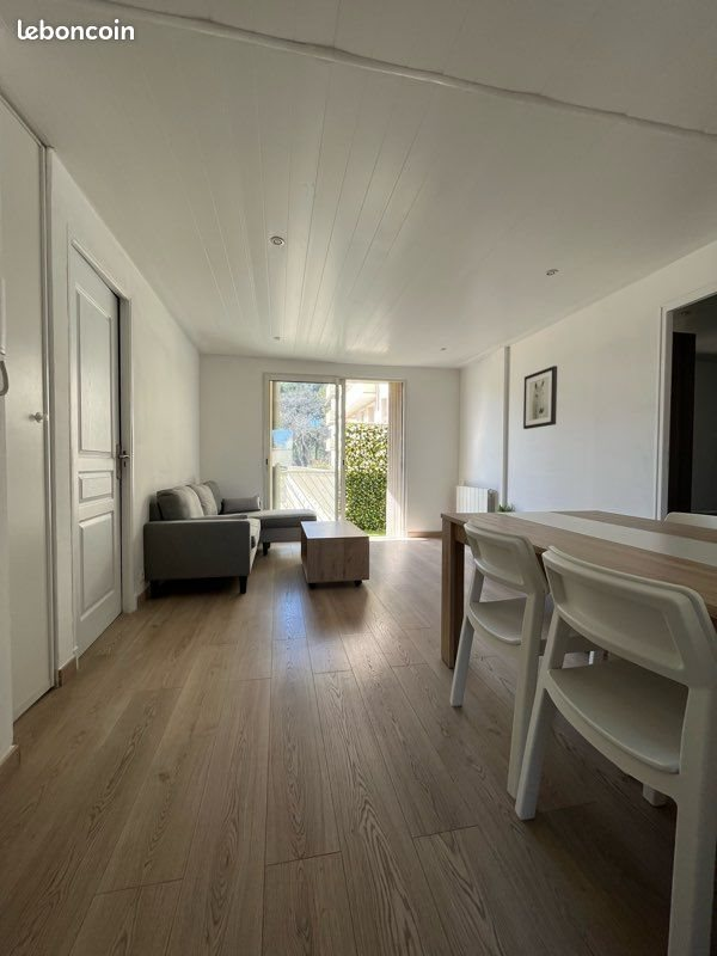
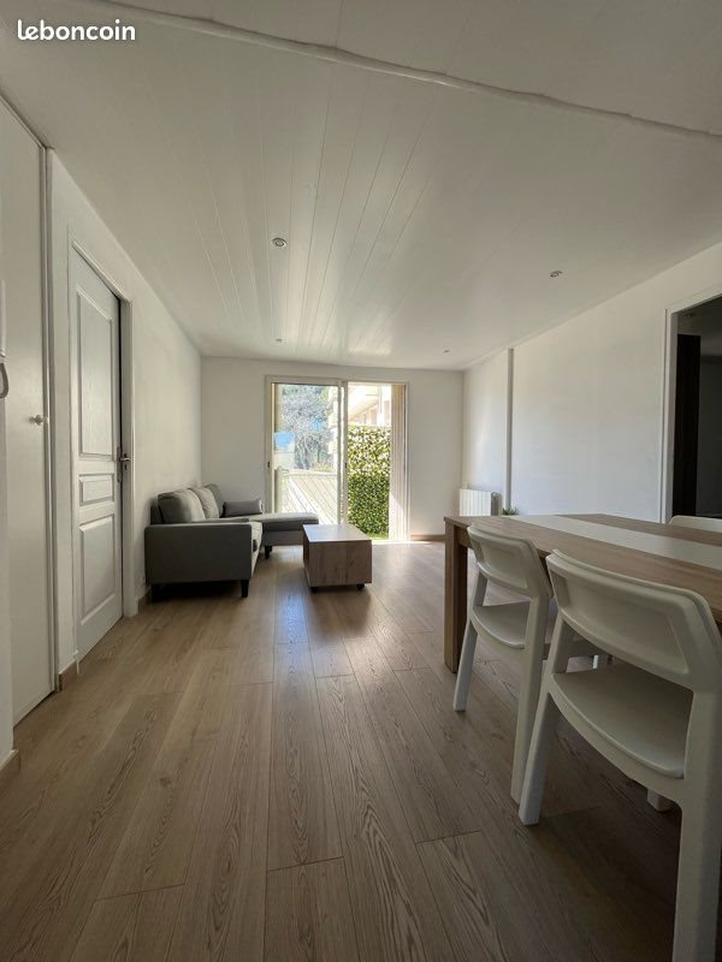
- wall art (539, 399)
